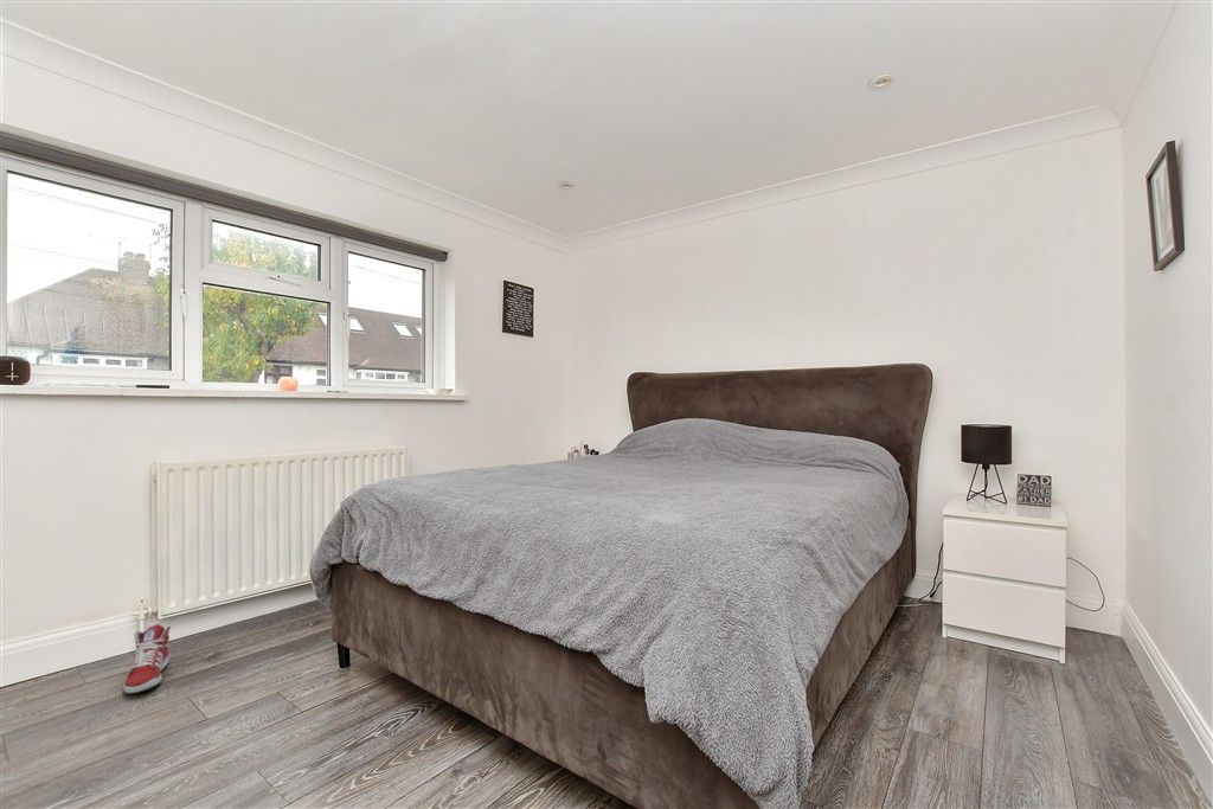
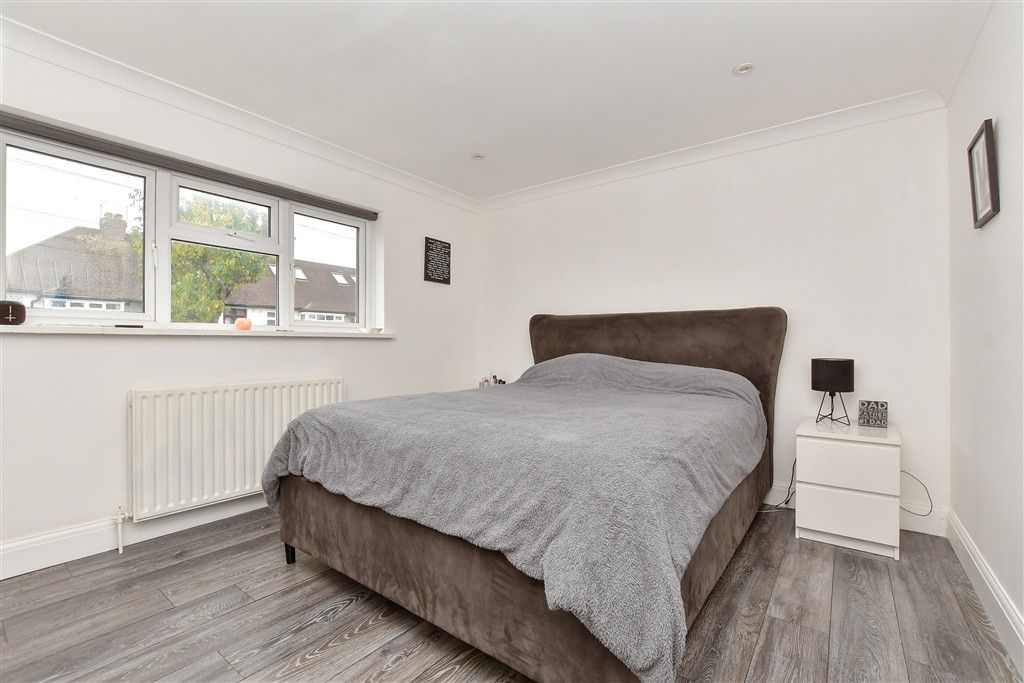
- sneaker (147, 655)
